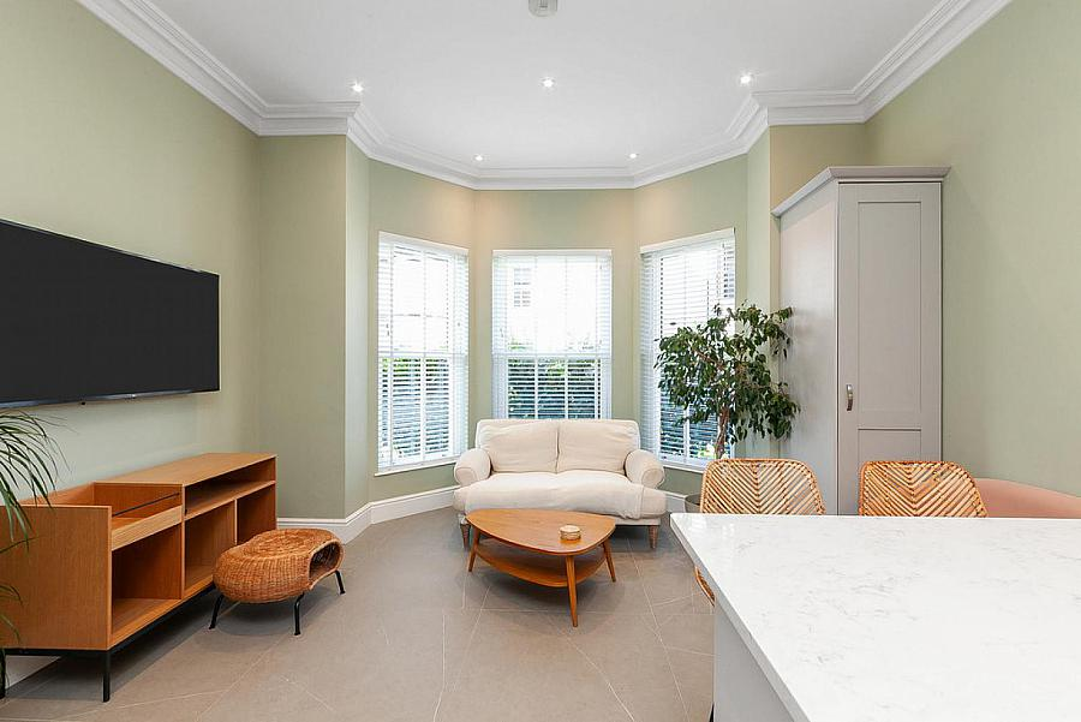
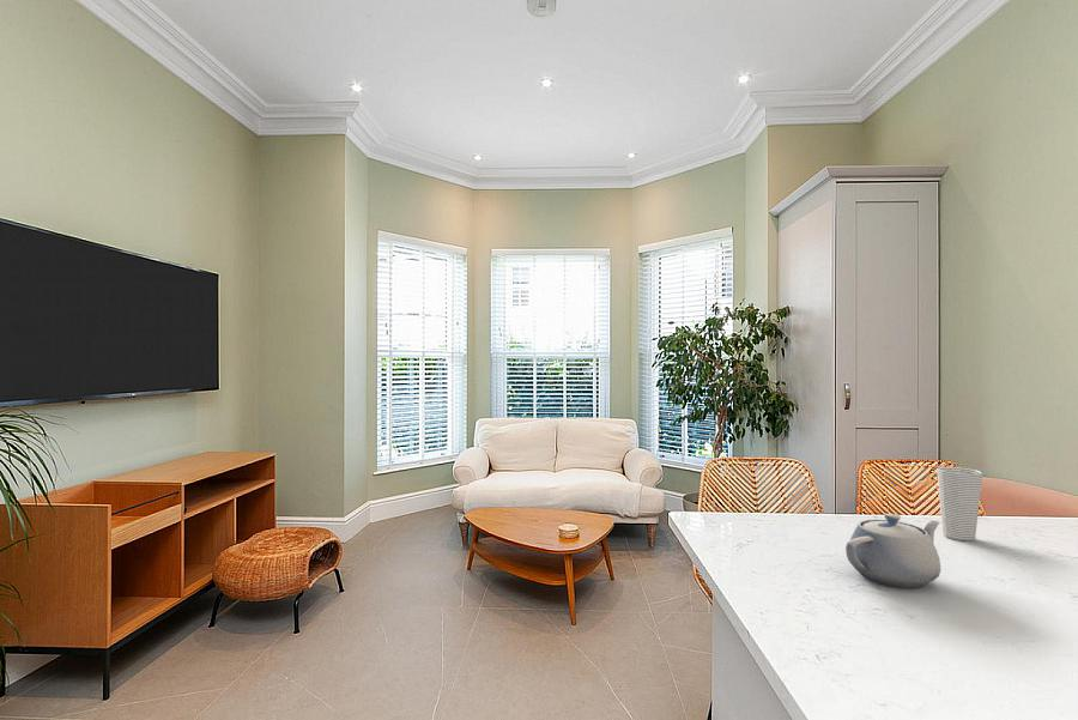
+ teapot (892, 545)
+ cup (958, 503)
